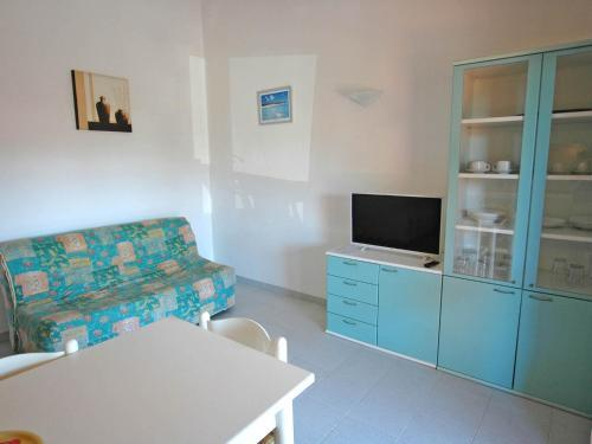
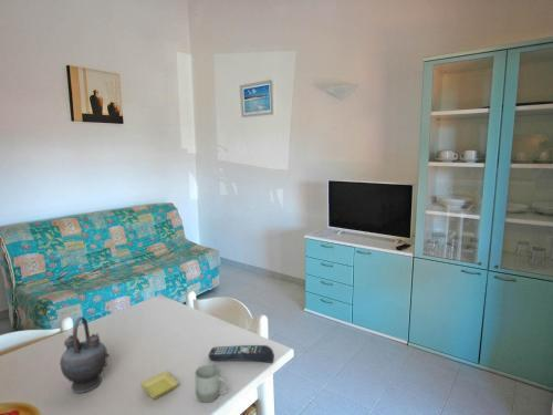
+ cup (212, 383)
+ saucer (159, 386)
+ teapot (86, 349)
+ remote control (241, 353)
